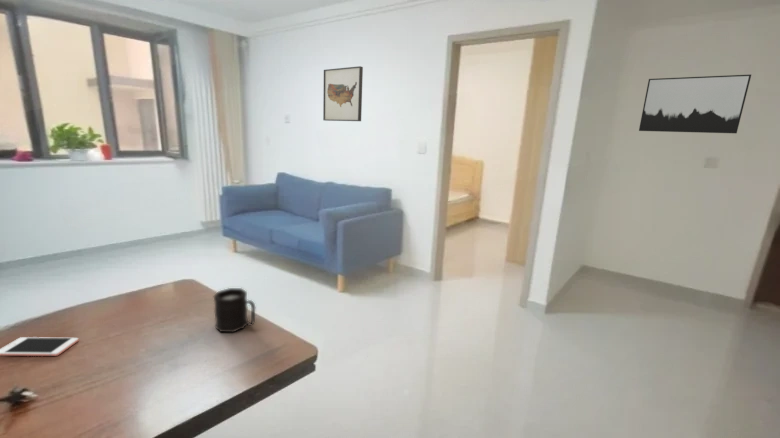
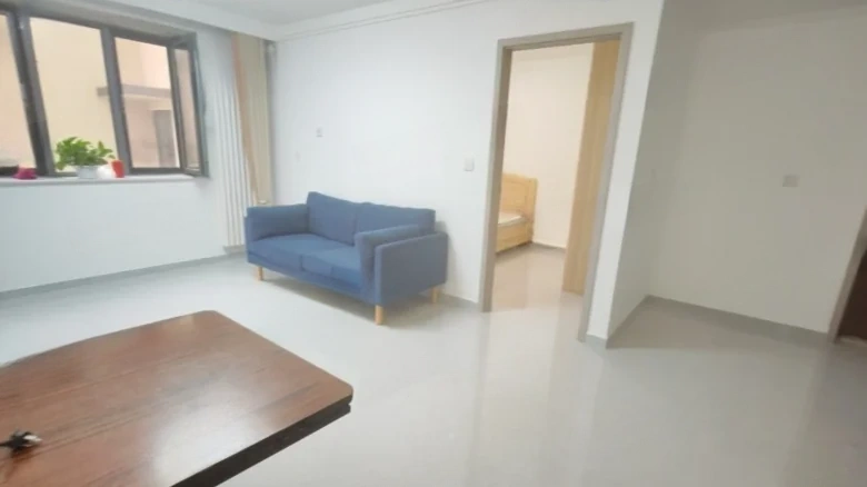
- wall art (690, 104)
- cell phone (38, 346)
- wall art (342, 95)
- mug (236, 311)
